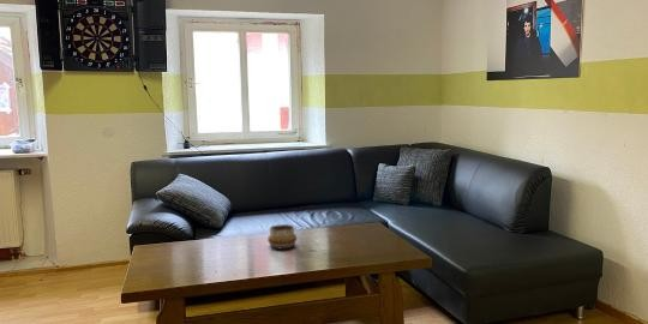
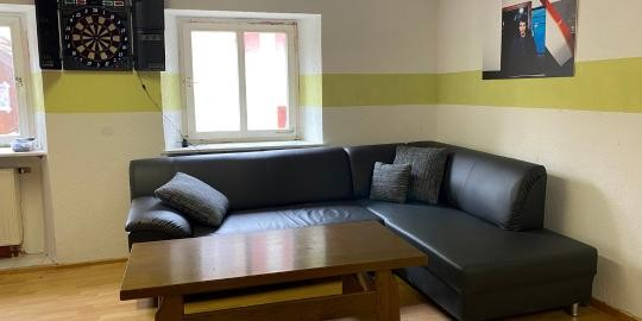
- decorative bowl (282, 236)
